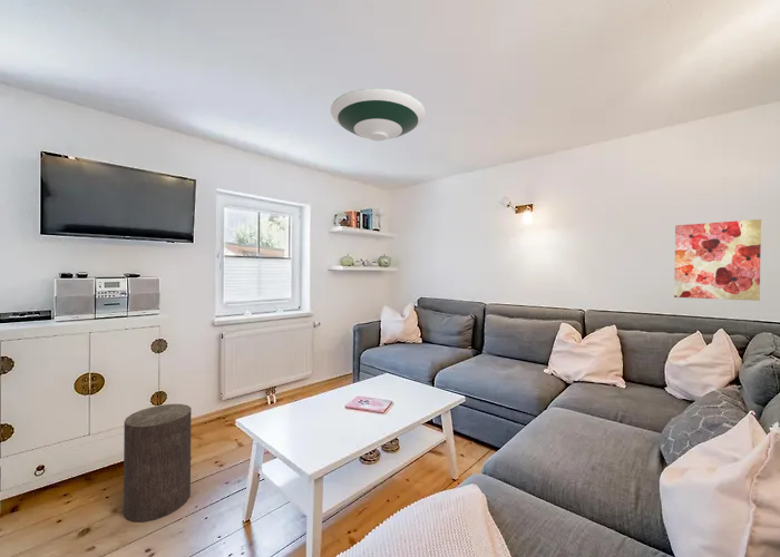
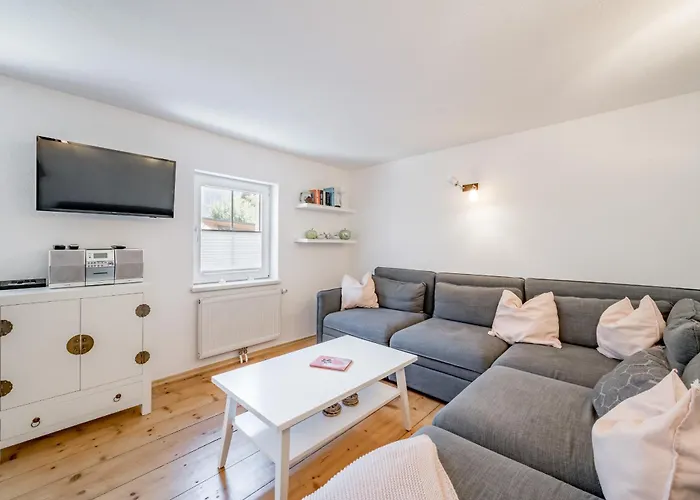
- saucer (378, 126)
- stool (158, 458)
- wall art (714, 261)
